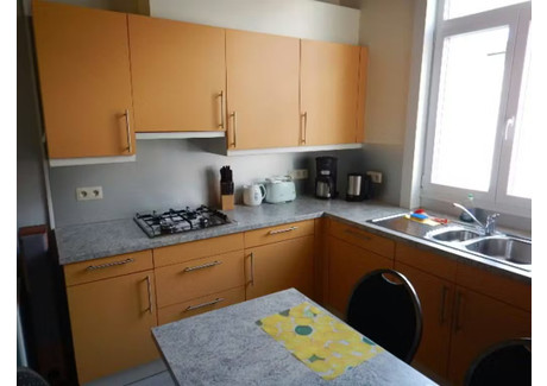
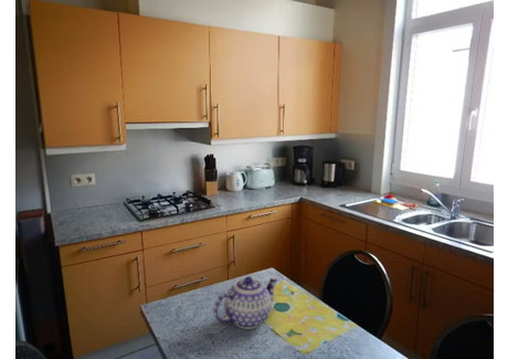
+ teapot (247, 298)
